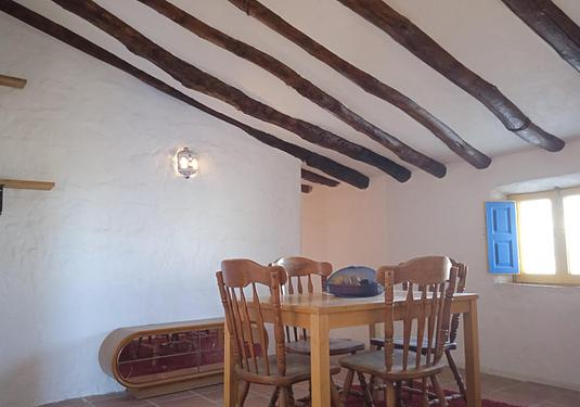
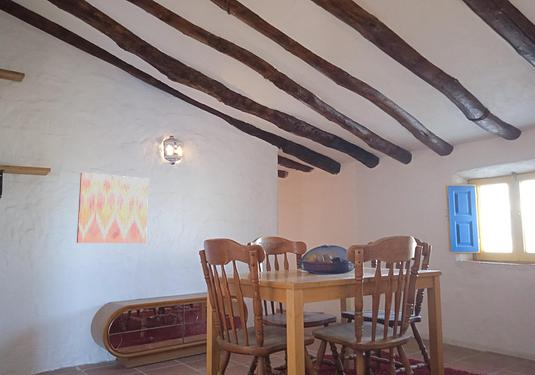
+ wall art (114, 209)
